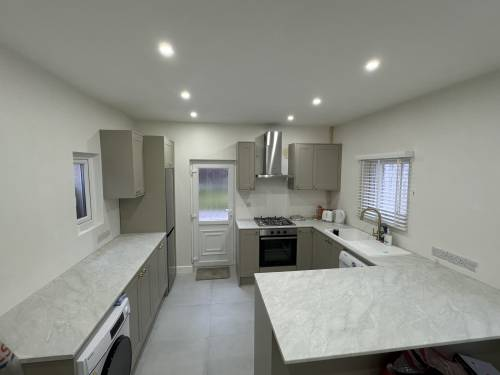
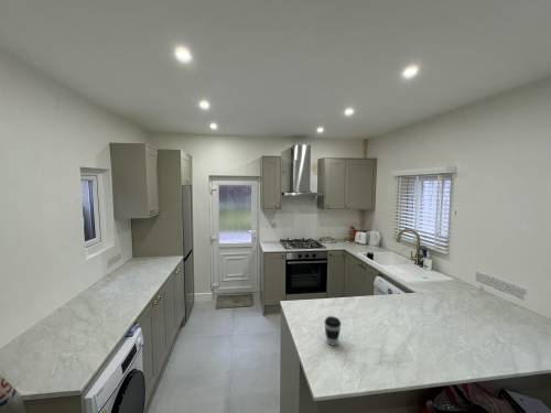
+ coffee cup (332, 330)
